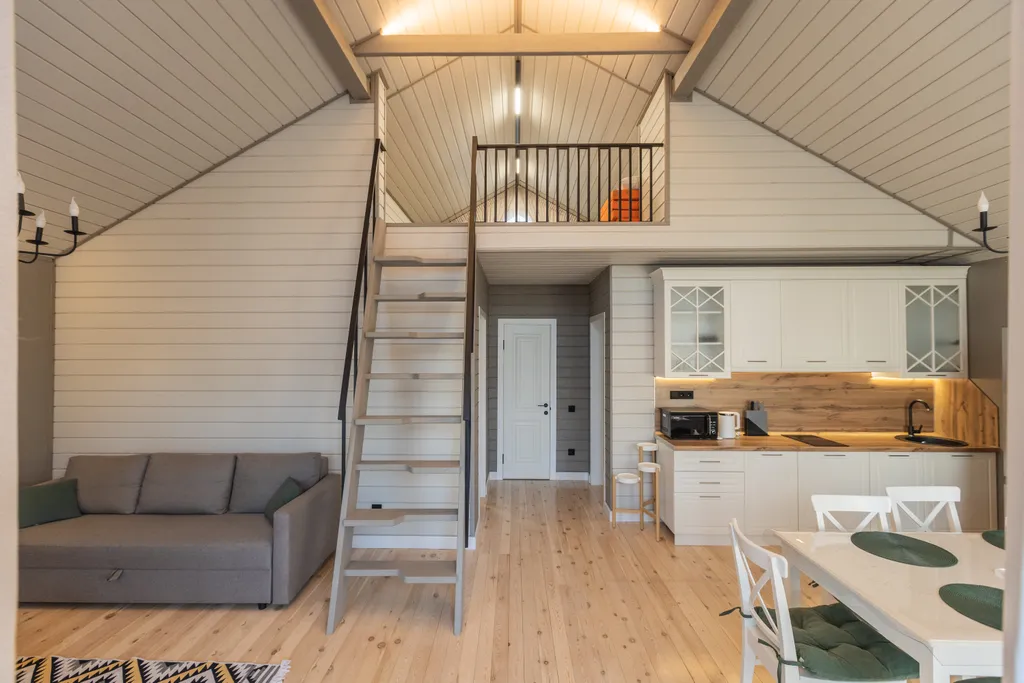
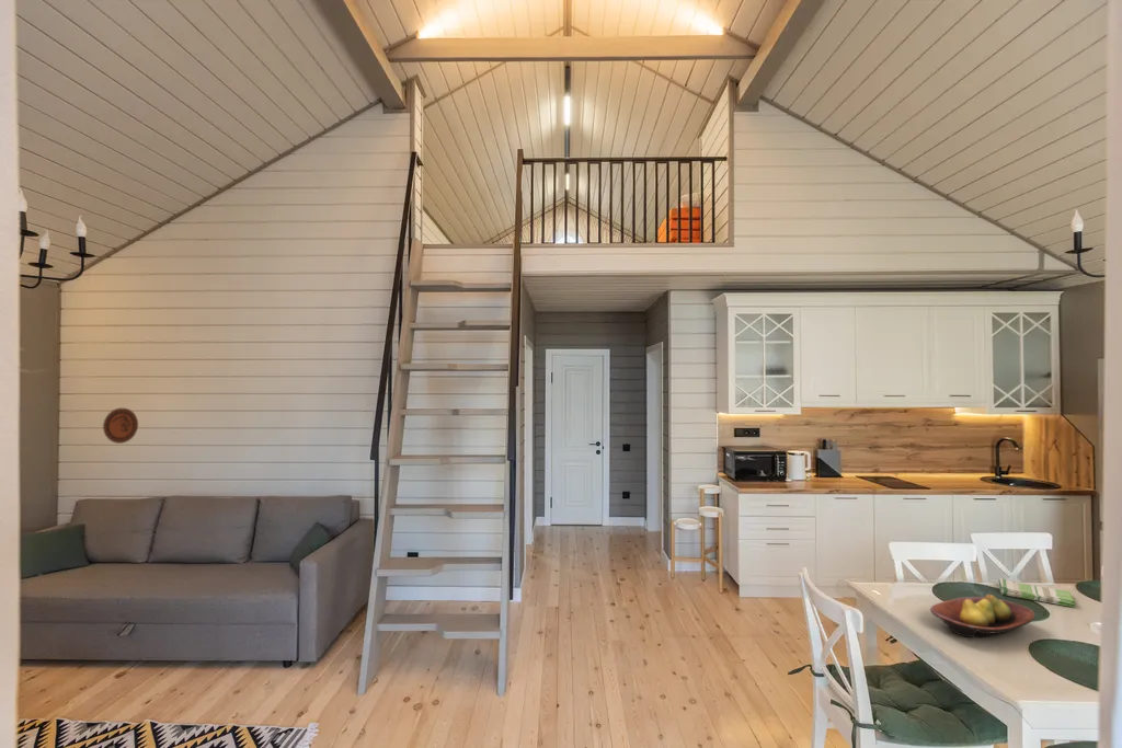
+ dish towel (1034, 590)
+ decorative plate (121, 425)
+ fruit bowl (982, 612)
